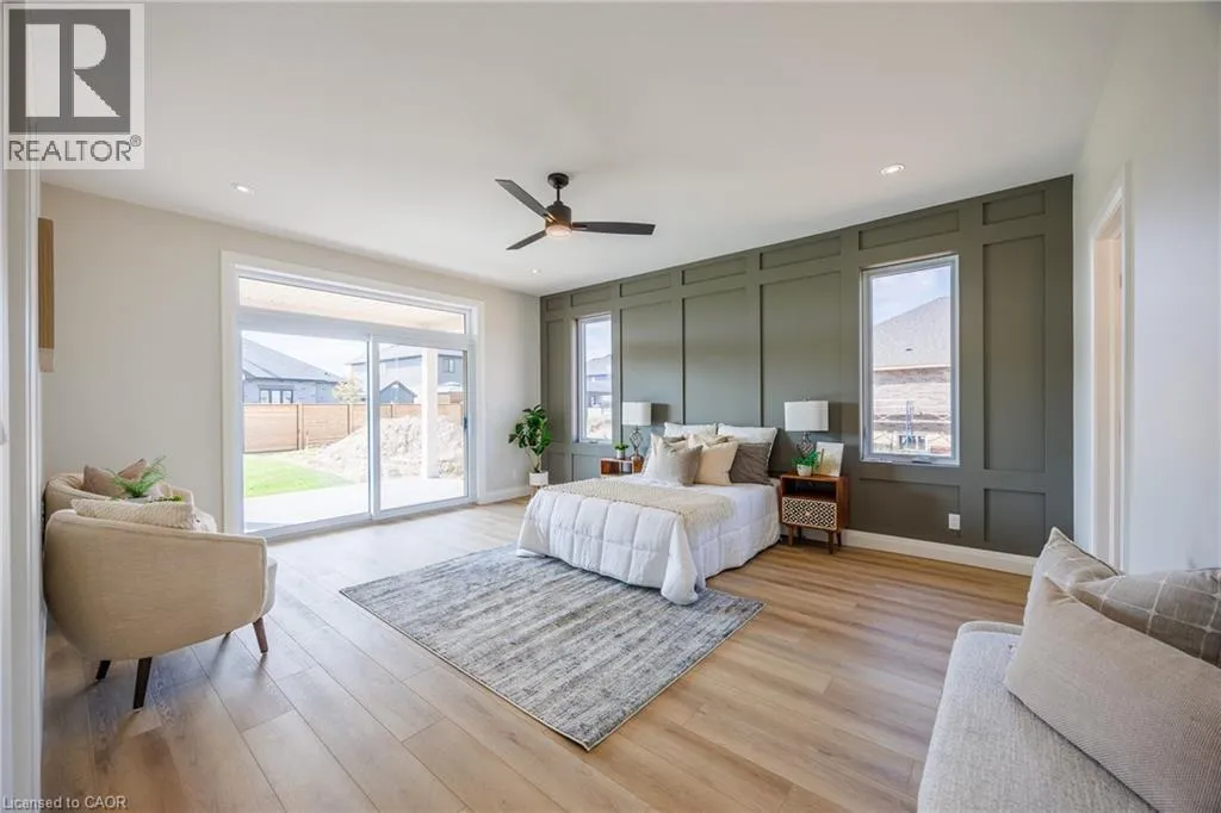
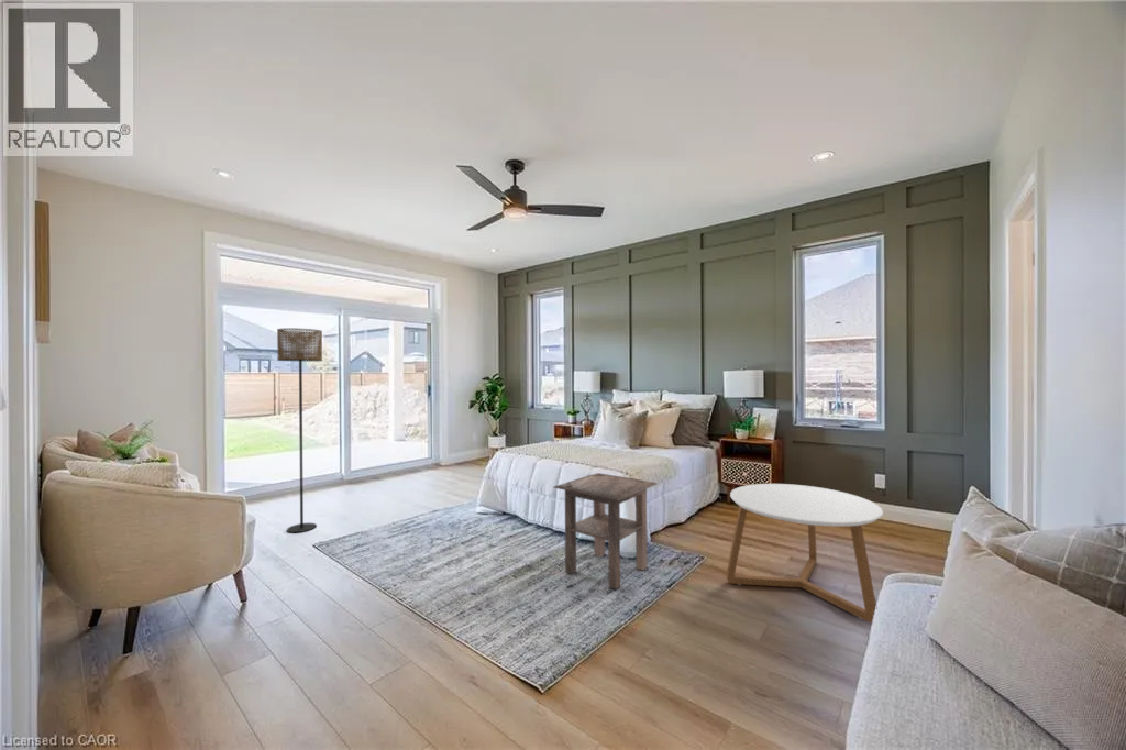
+ side table (606, 526)
+ floor lamp (300, 429)
+ coffee table (808, 541)
